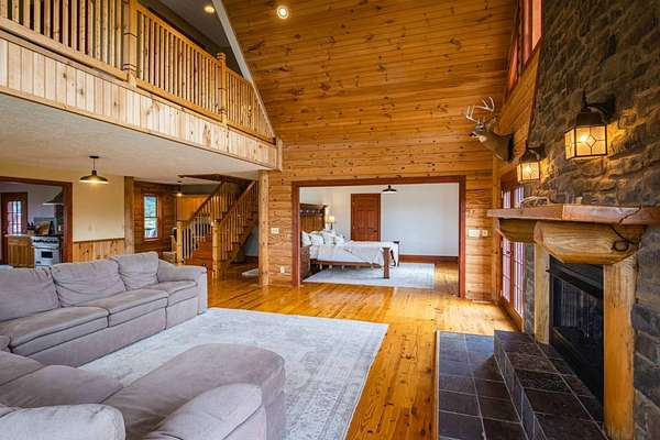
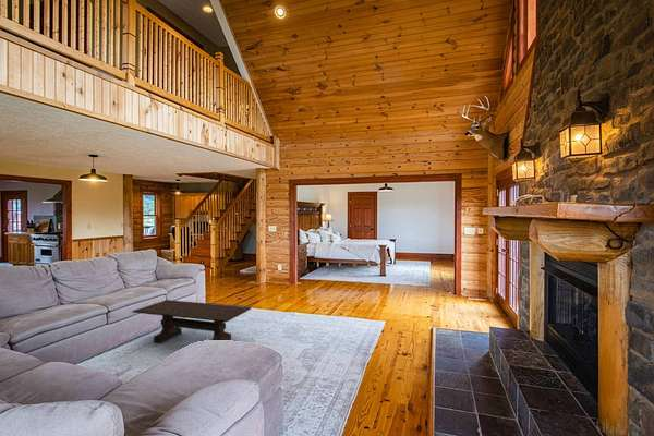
+ coffee table (193, 325)
